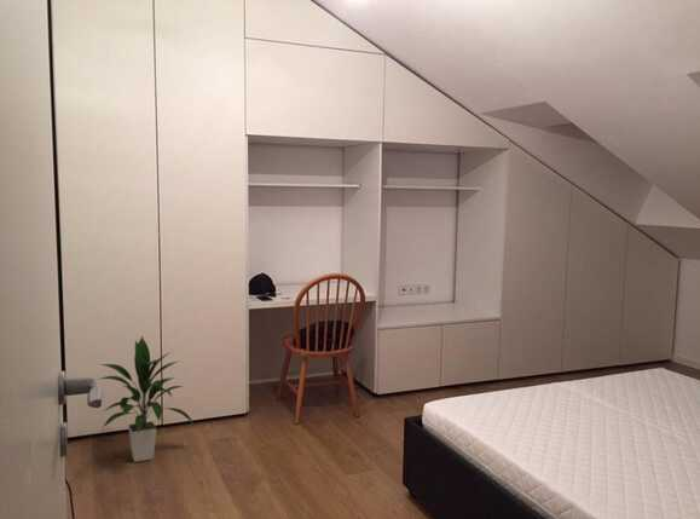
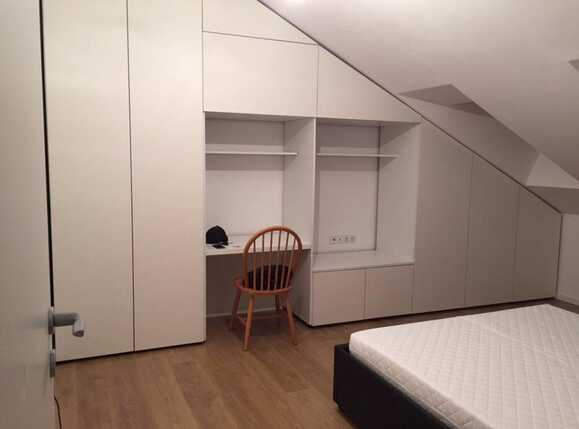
- indoor plant (145, 399)
